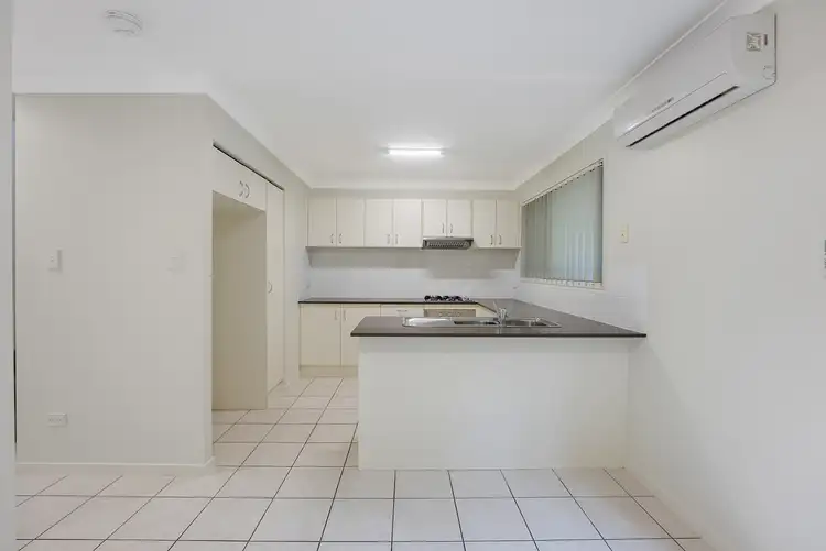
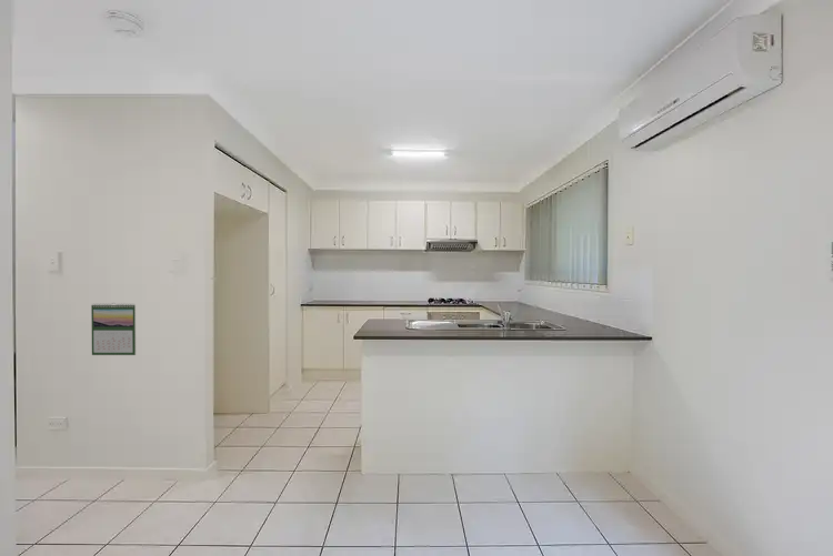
+ calendar (113, 328)
